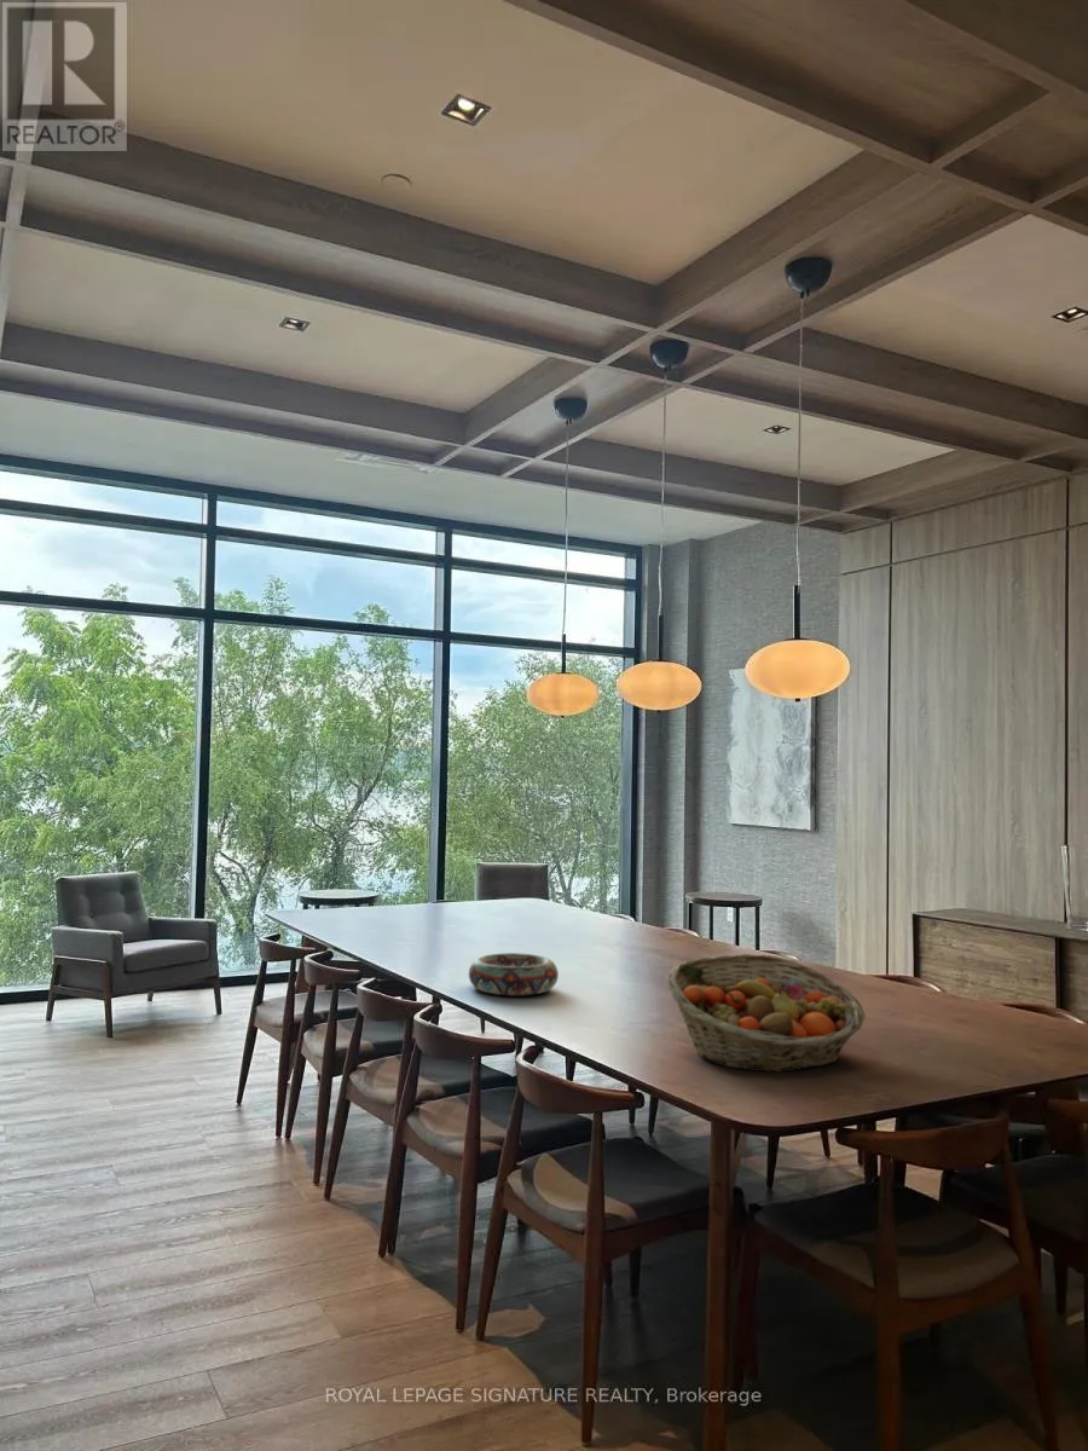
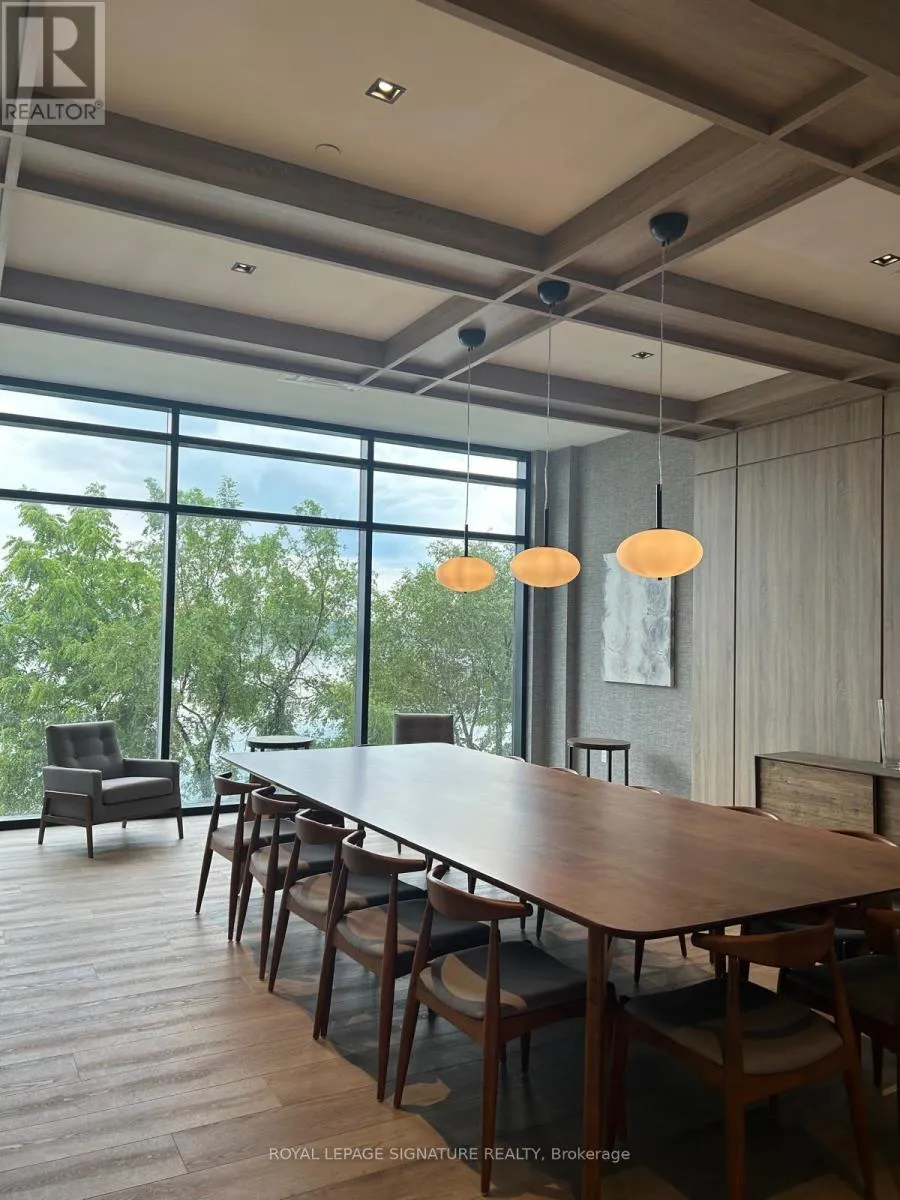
- fruit basket (763, 1010)
- decorative bowl (513, 973)
